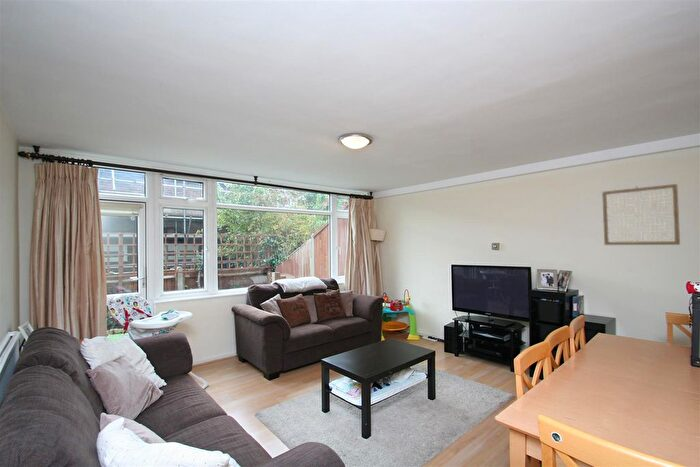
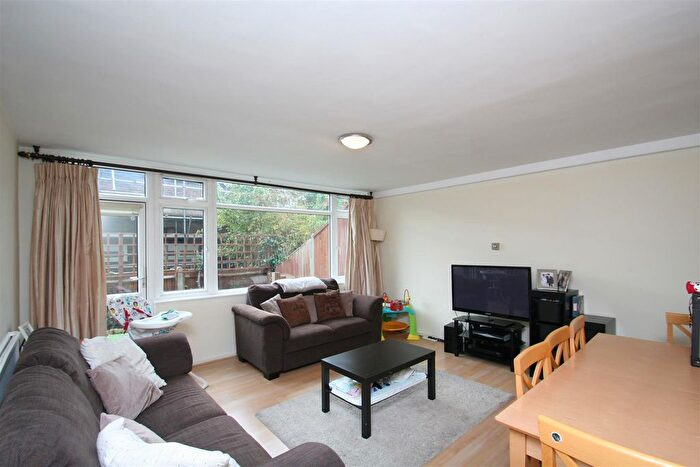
- wall art (638, 214)
